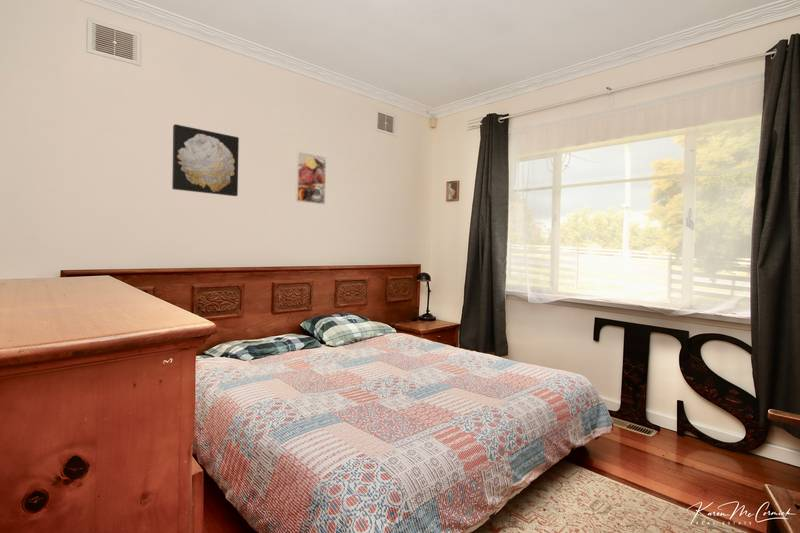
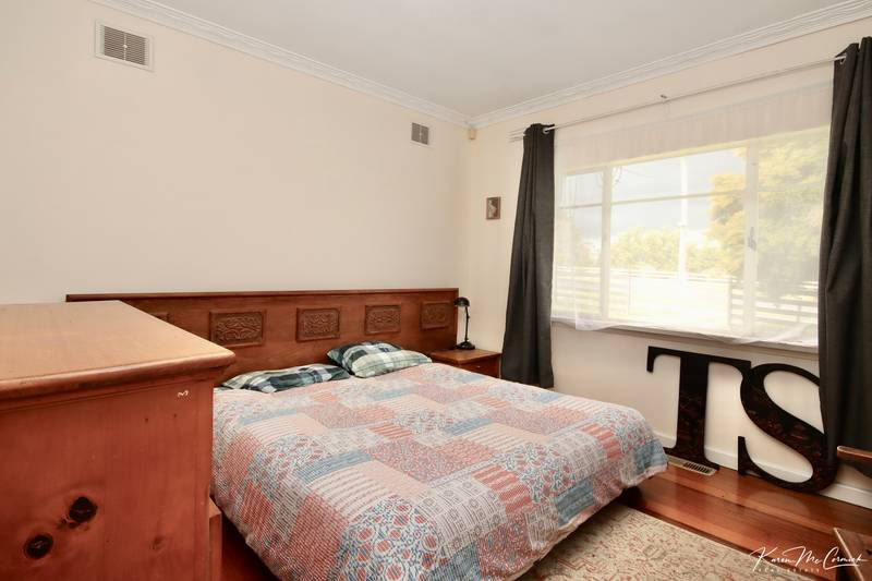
- wall art (206, 162)
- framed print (311, 178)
